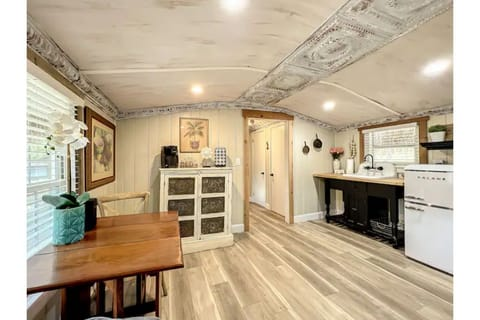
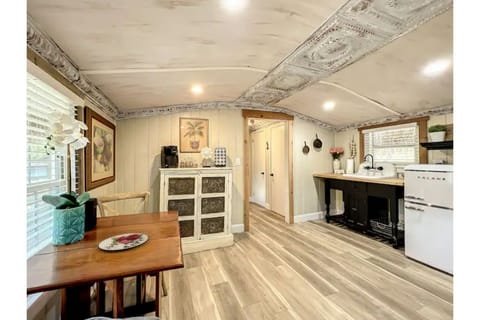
+ plate (124, 240)
